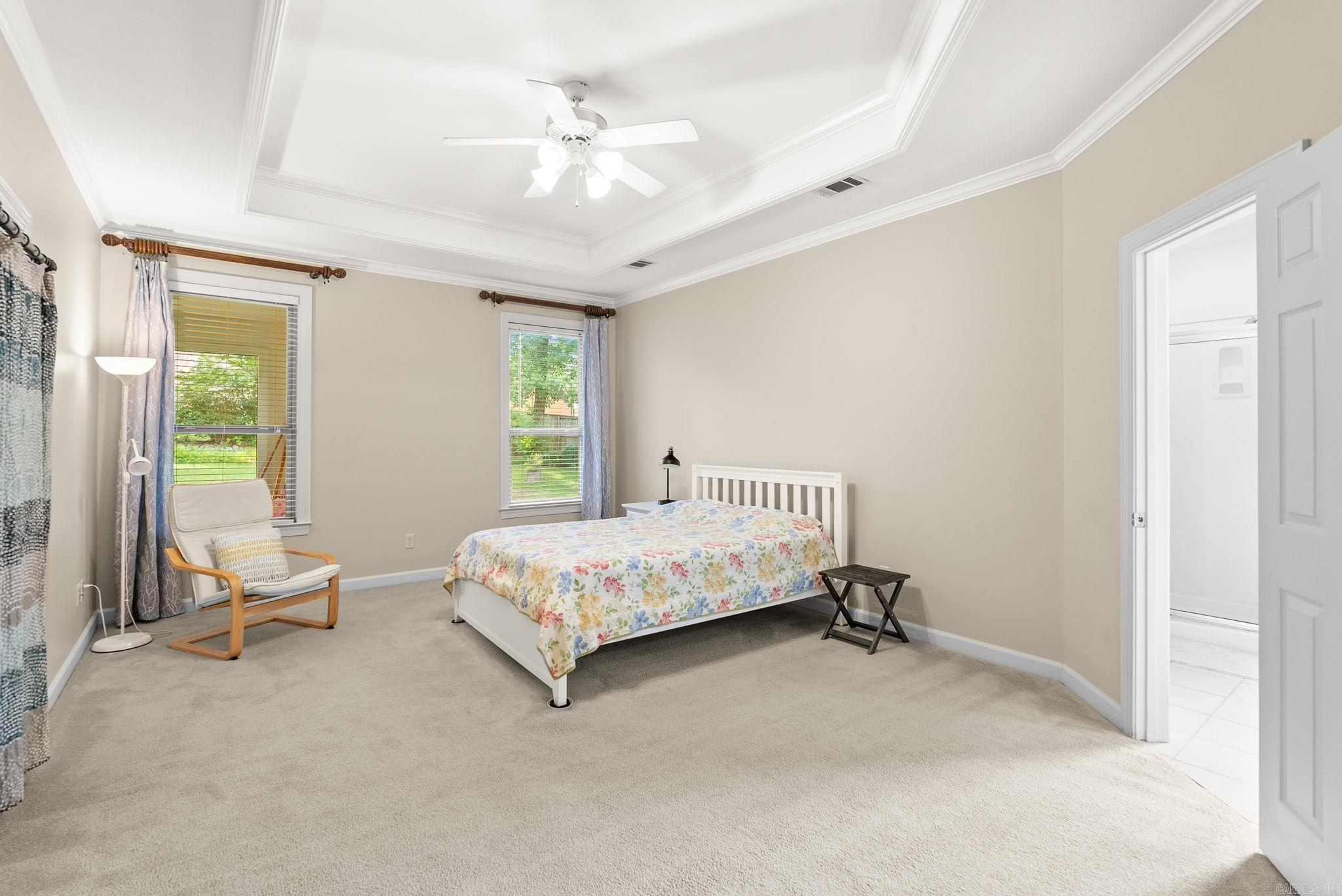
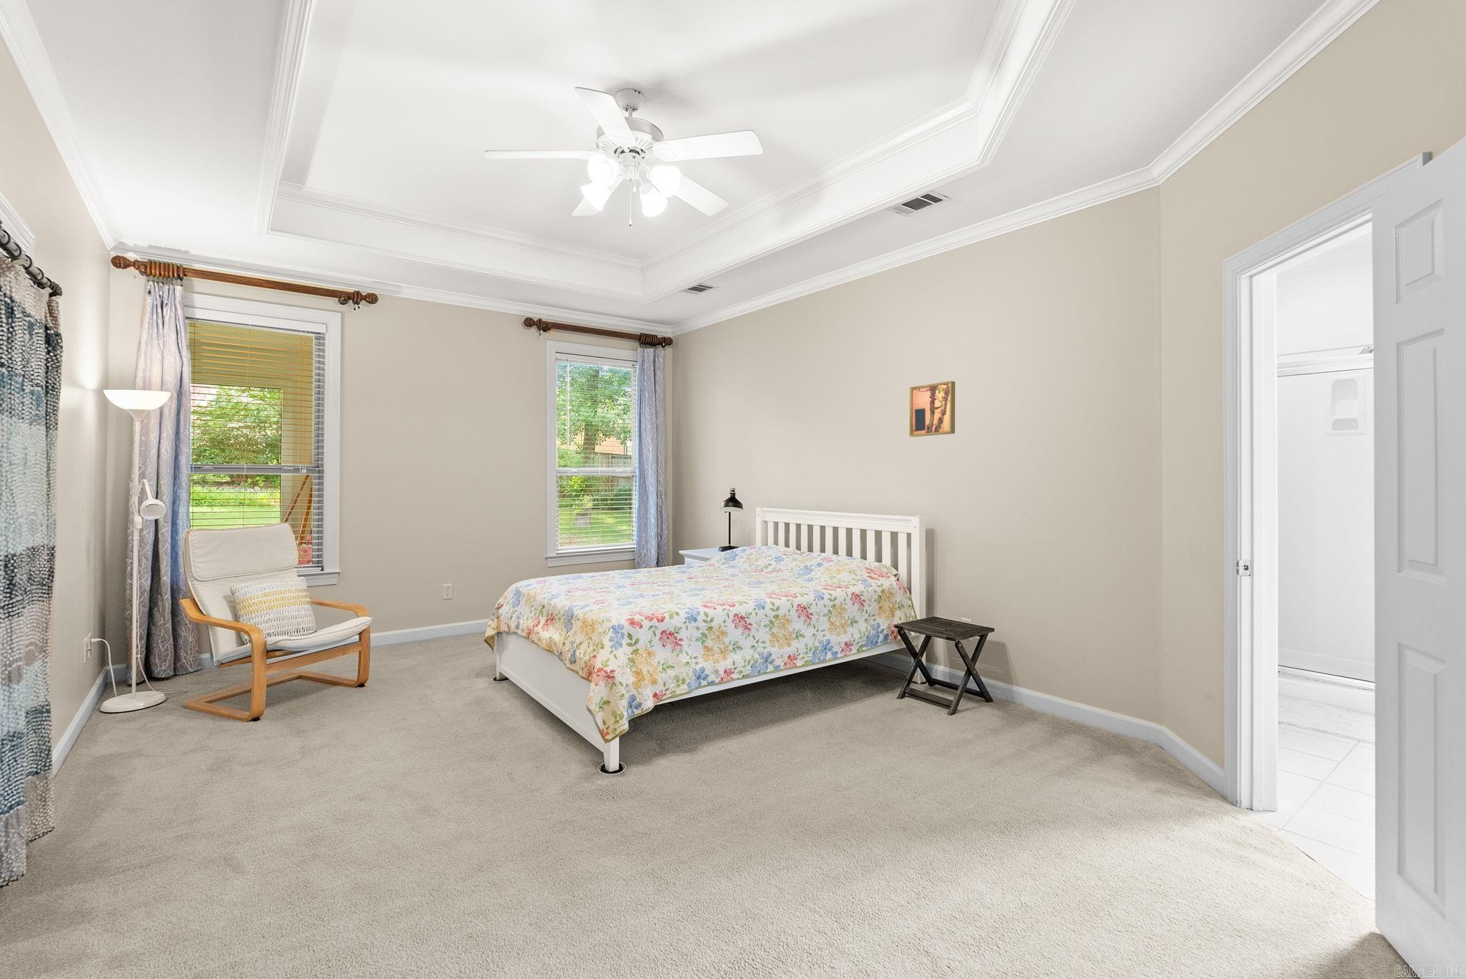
+ wall art (932, 410)
